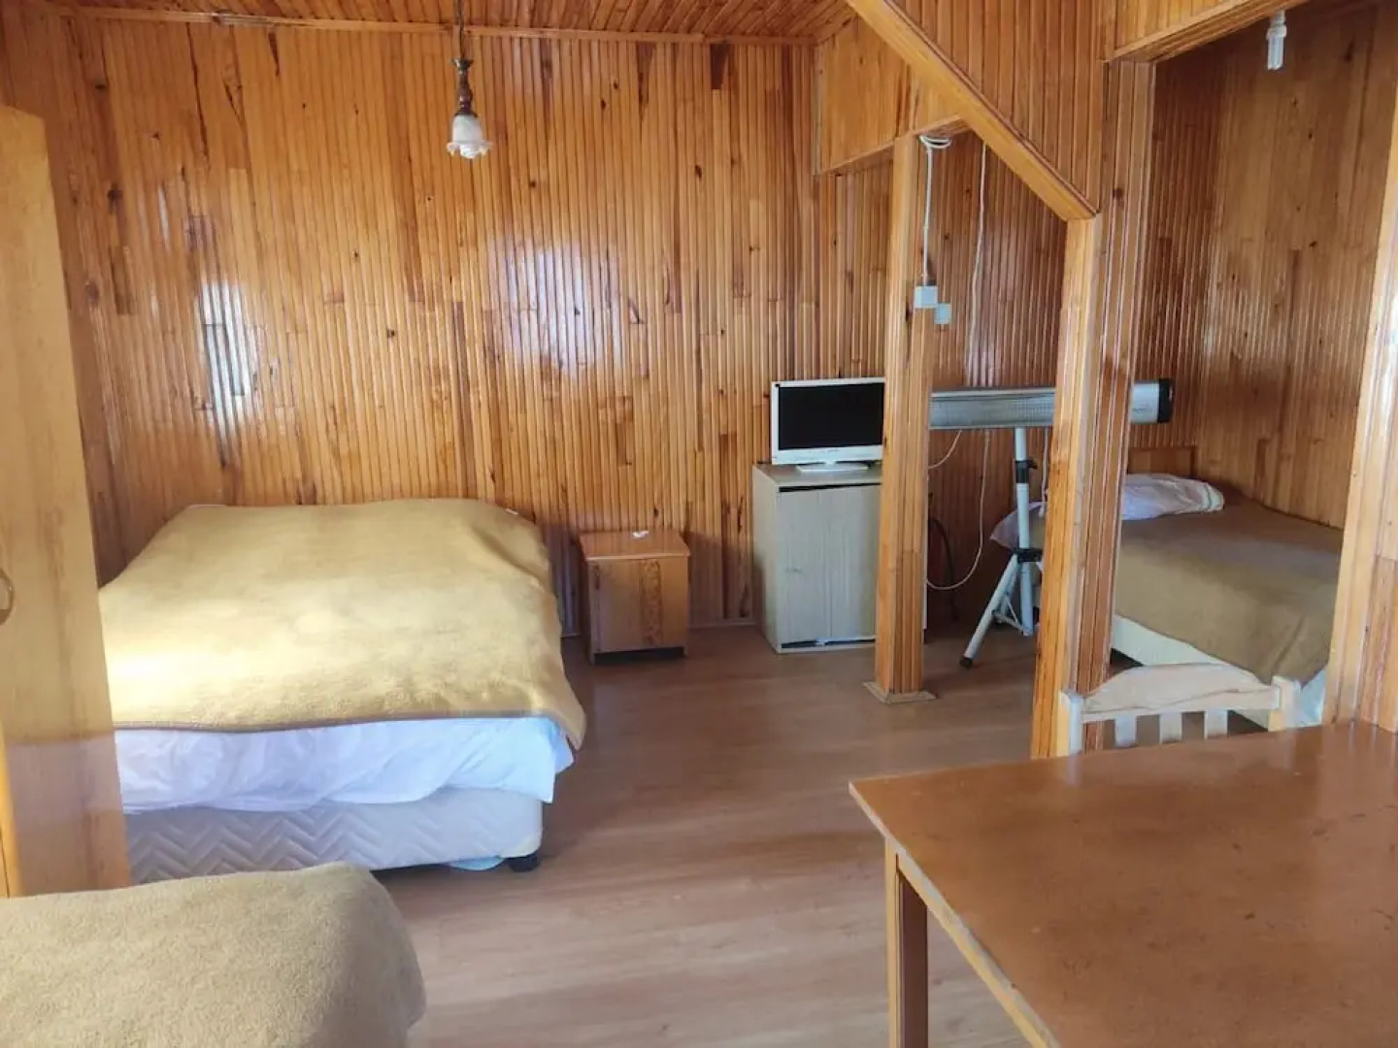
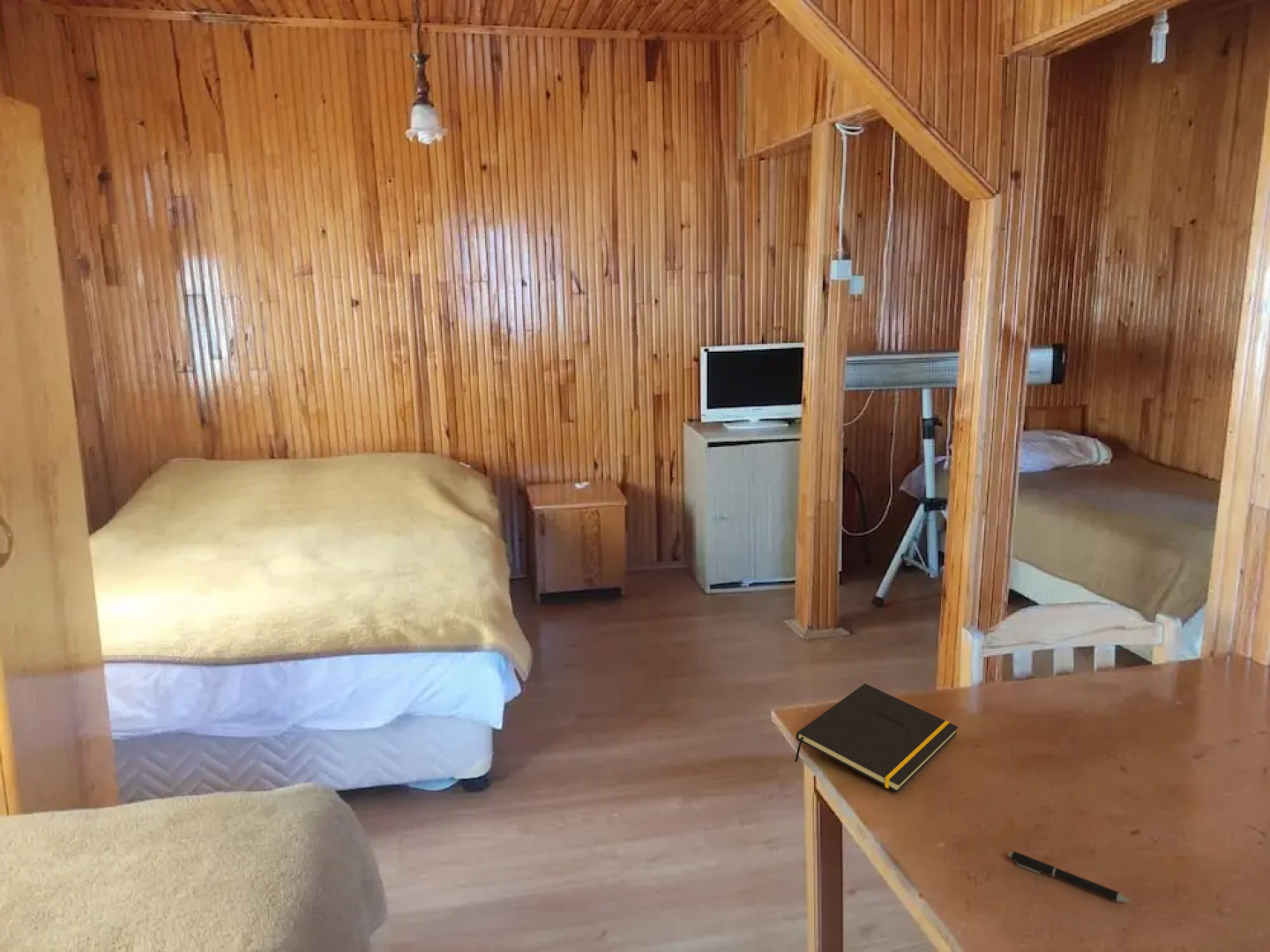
+ notepad (879, 733)
+ pen (1068, 876)
